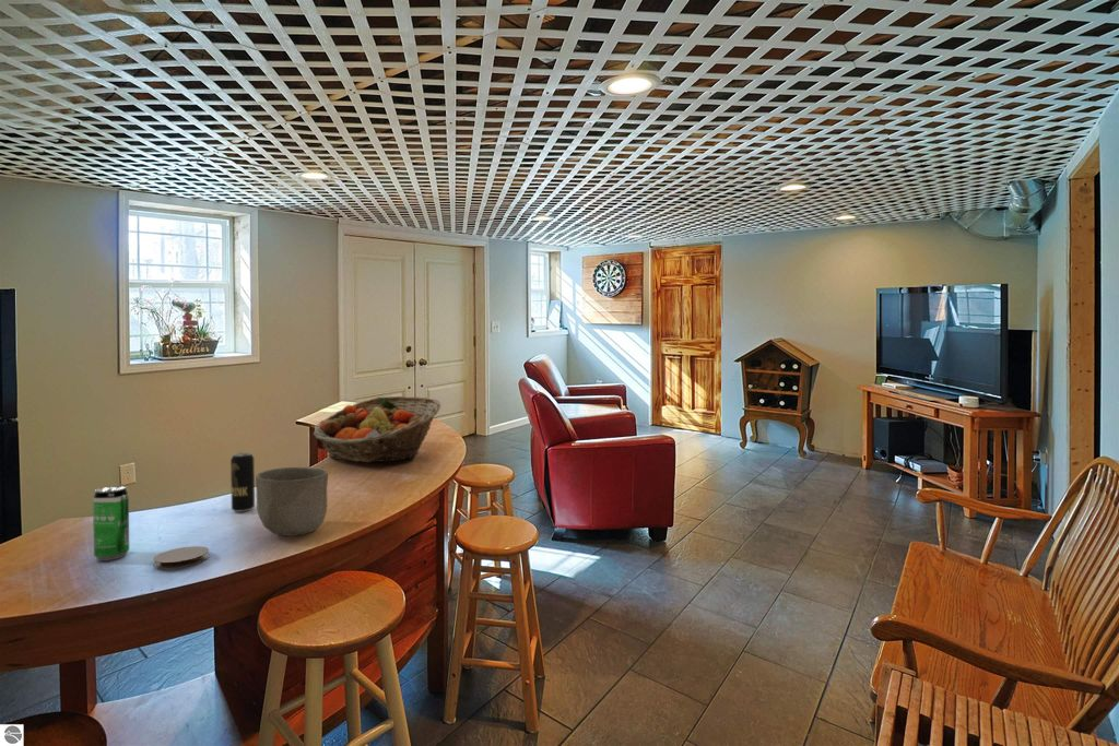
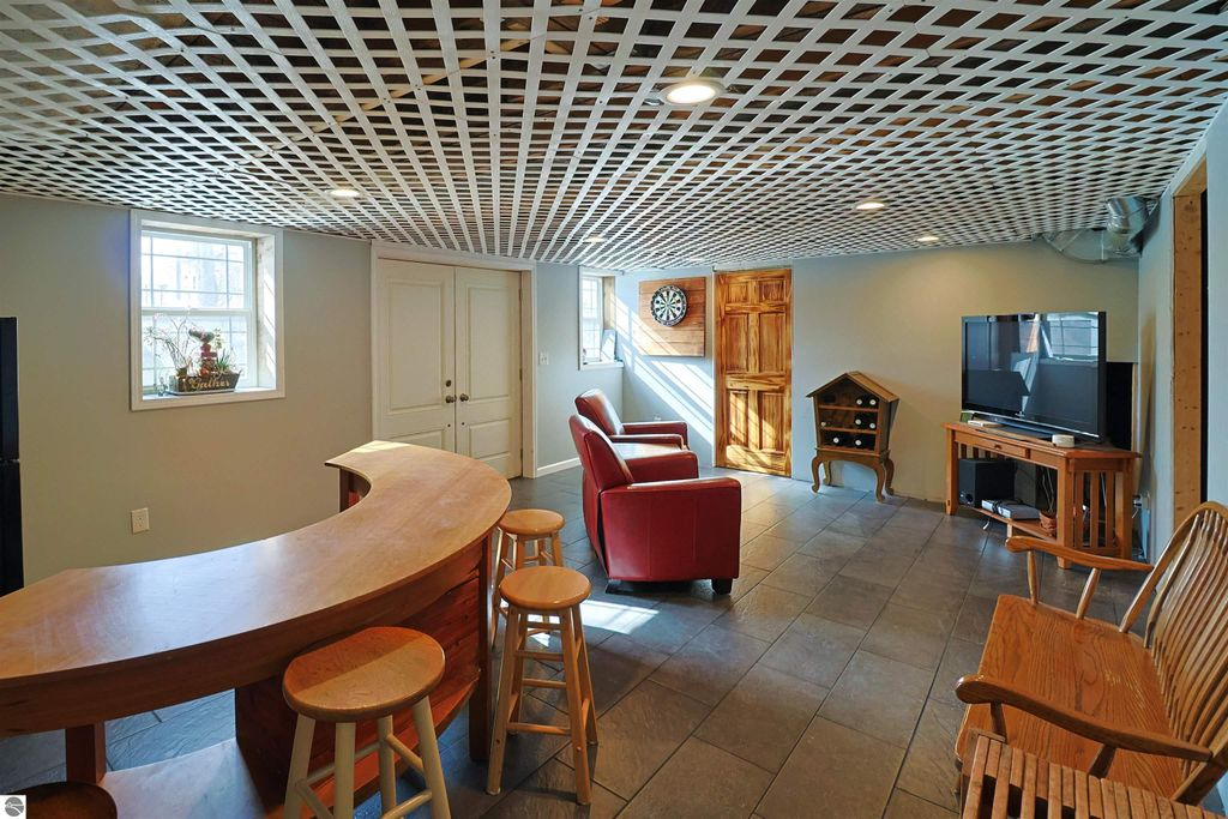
- coaster (181, 557)
- bowl (293, 501)
- beverage can (243, 479)
- beverage can (110, 522)
- fruit basket (378, 426)
